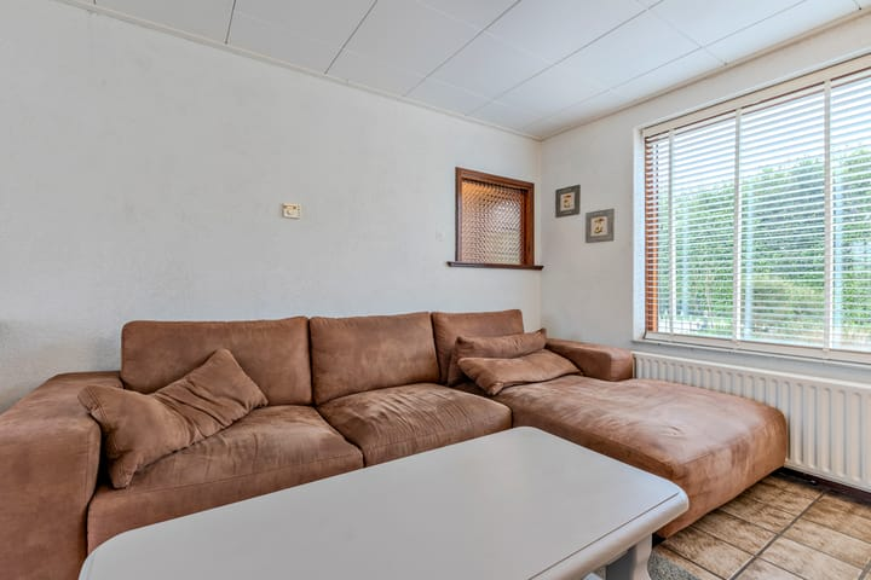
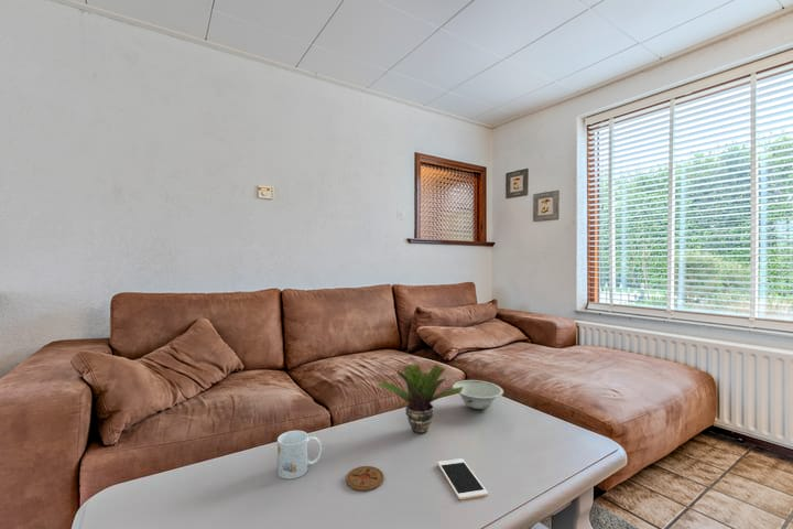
+ cell phone (460, 477)
+ coaster (365, 477)
+ mug (300, 452)
+ potted plant (421, 398)
+ bowl (477, 397)
